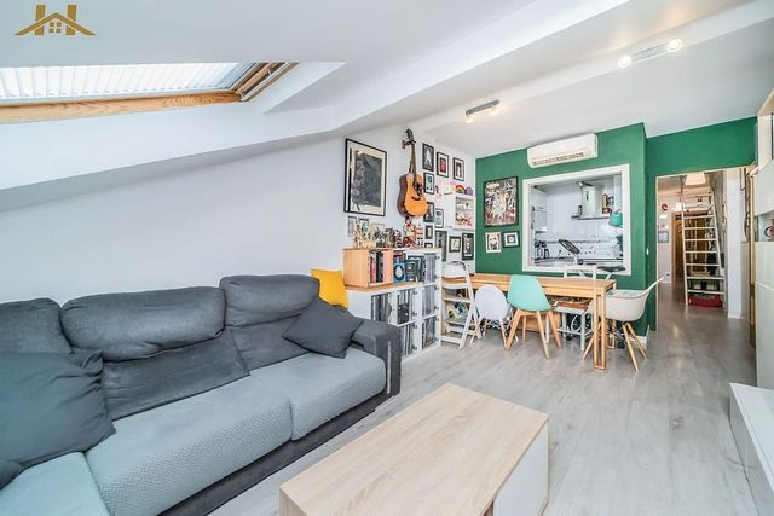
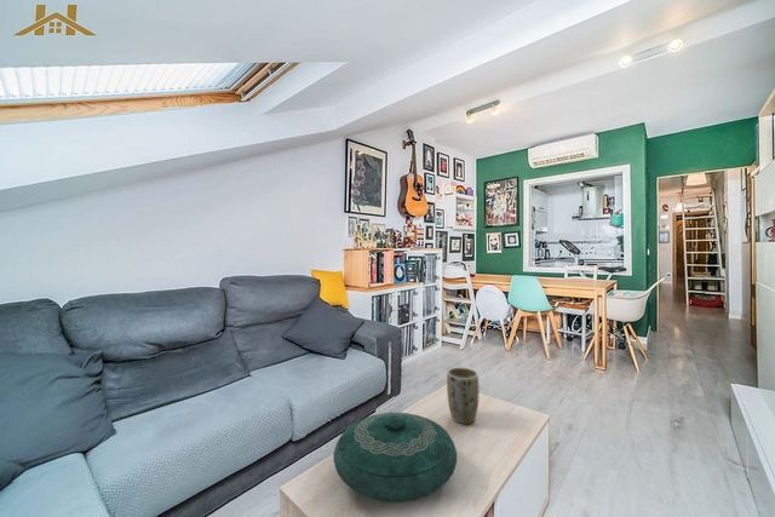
+ plant pot (463, 395)
+ decorative bowl (395, 444)
